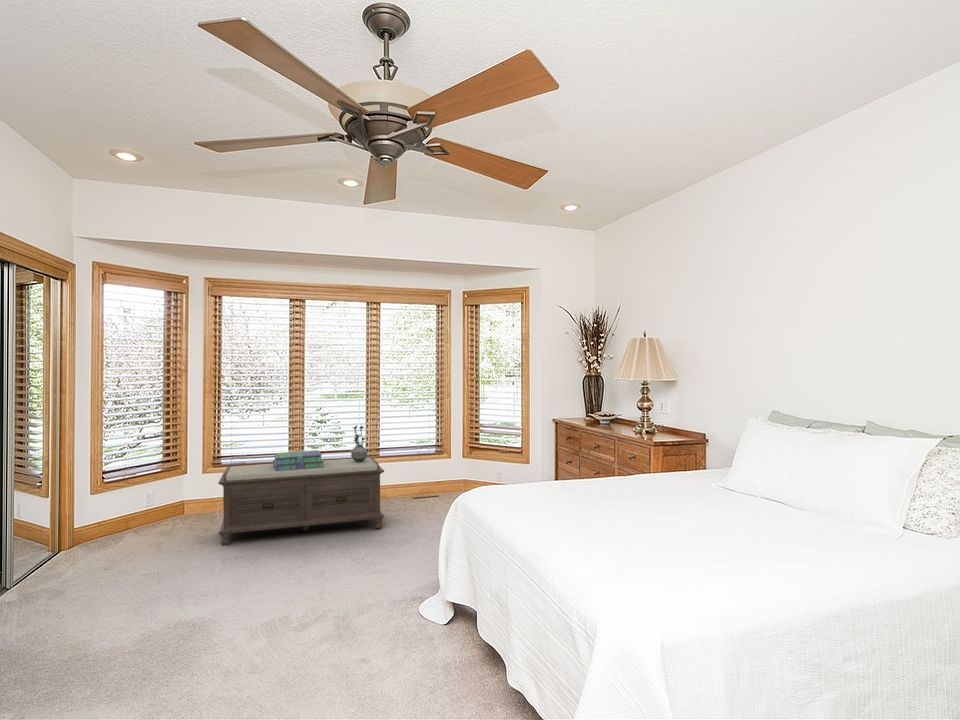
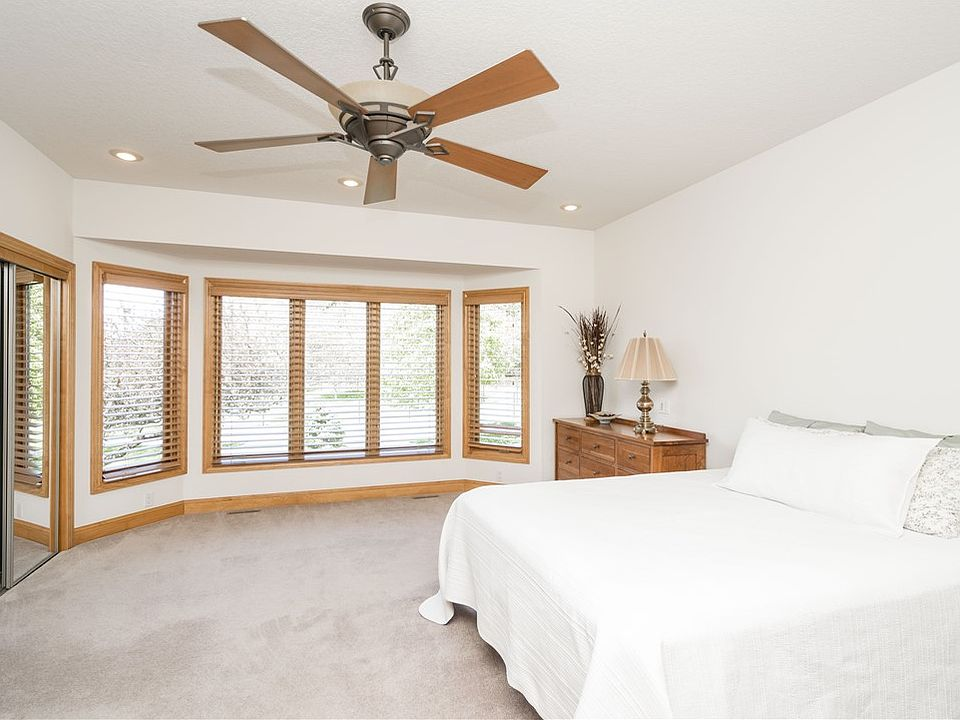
- stack of books (298, 459)
- potted plant (359, 443)
- bench (304, 497)
